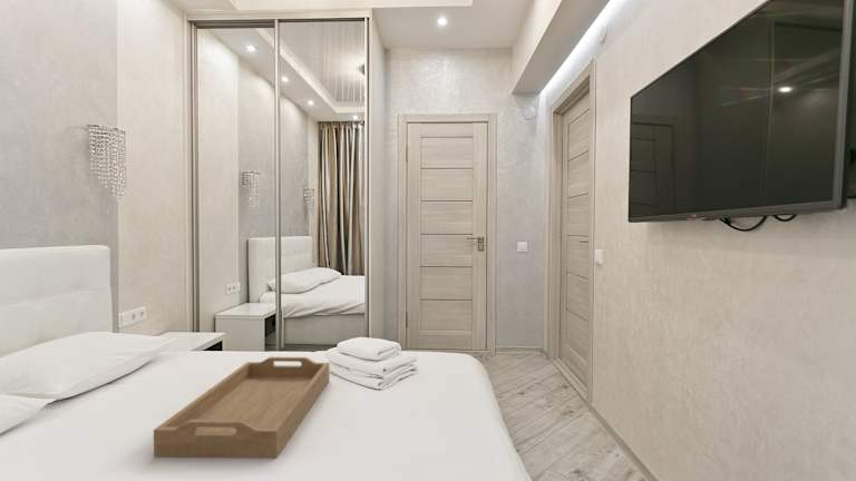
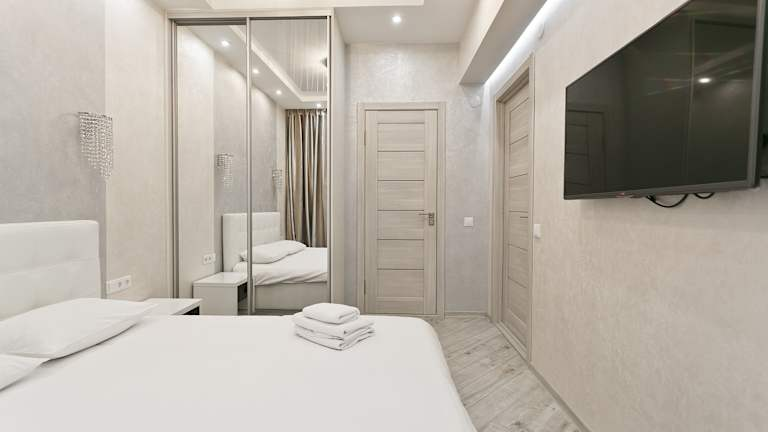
- serving tray (259, 396)
